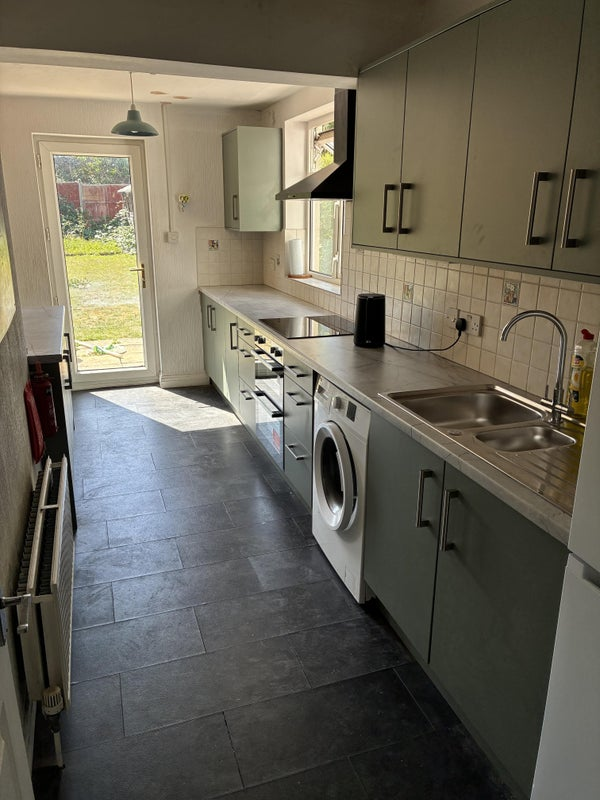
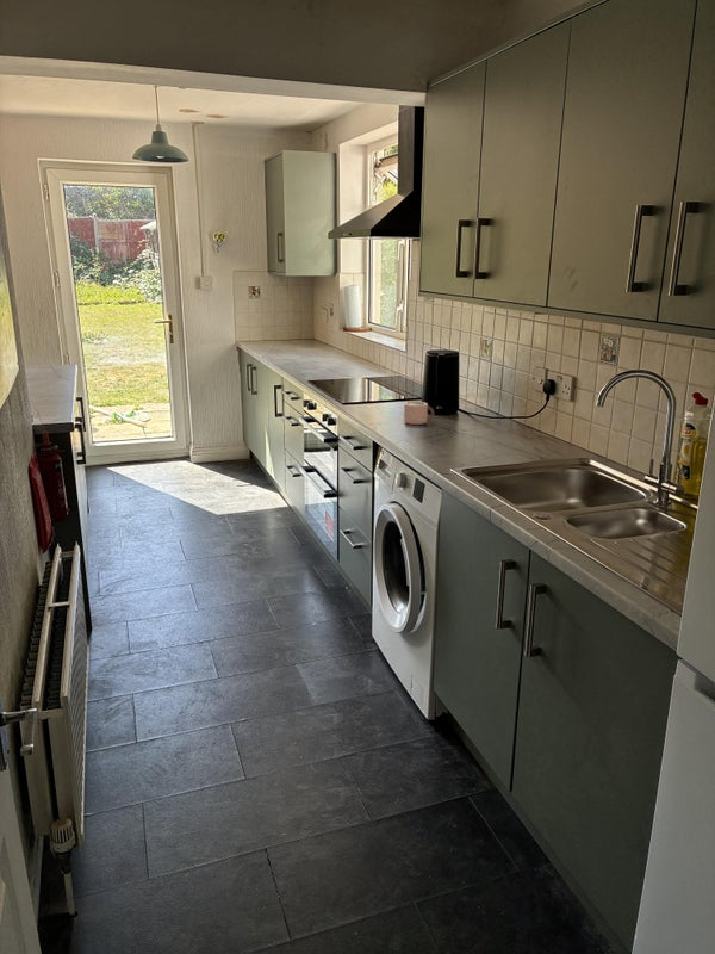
+ mug (418, 413)
